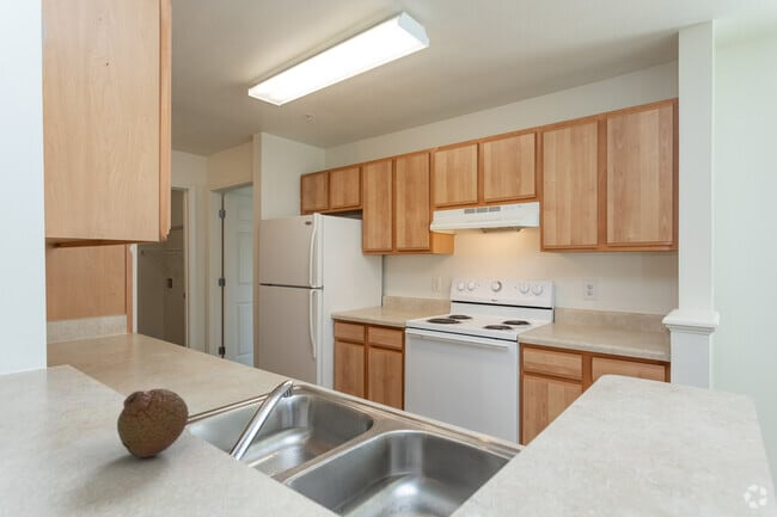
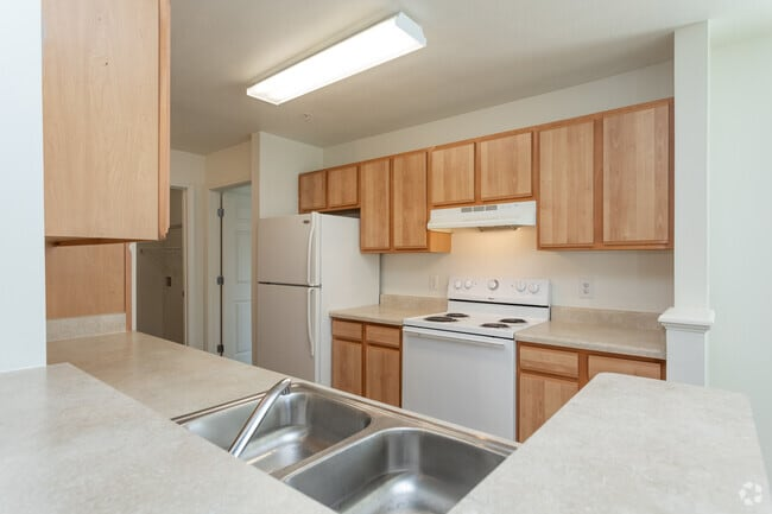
- fruit (153, 419)
